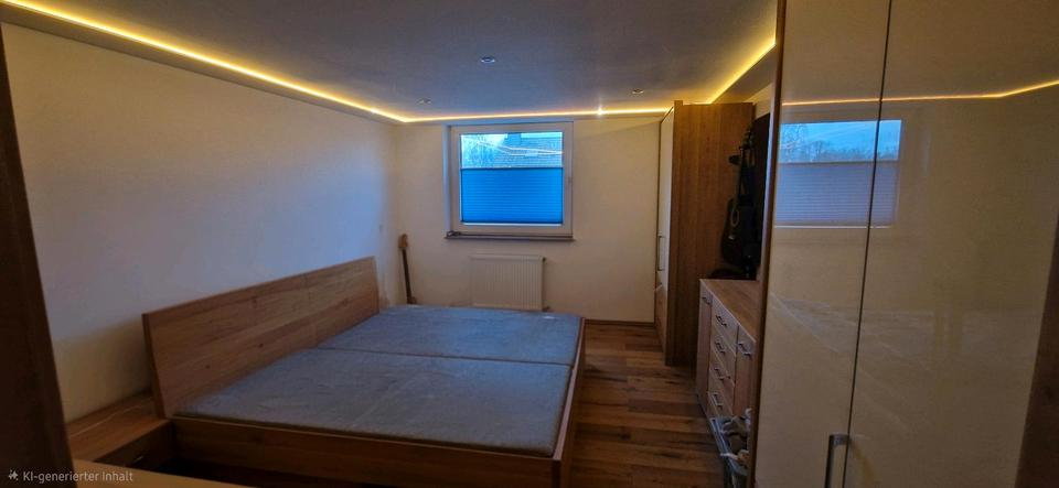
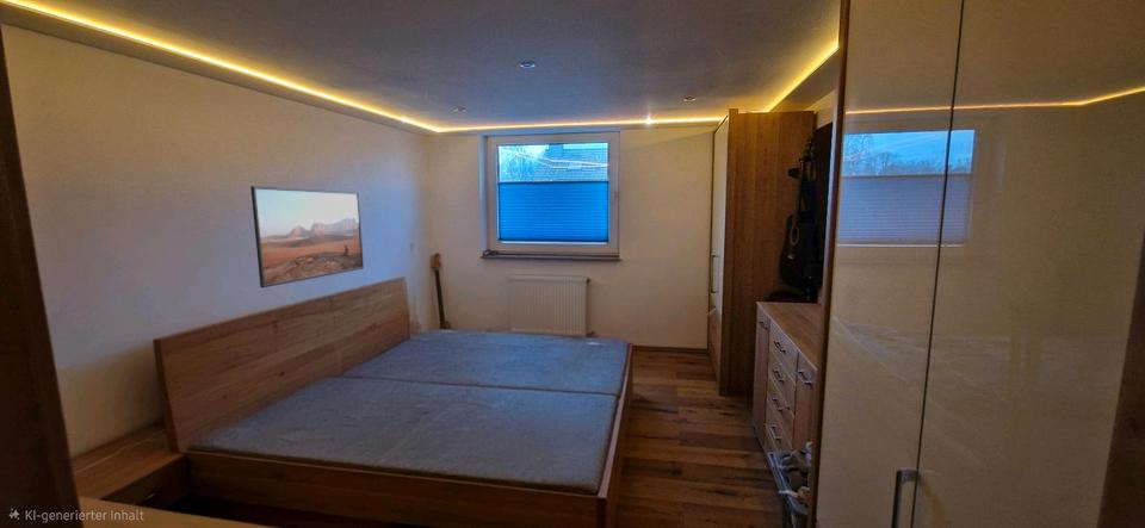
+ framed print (316, 234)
